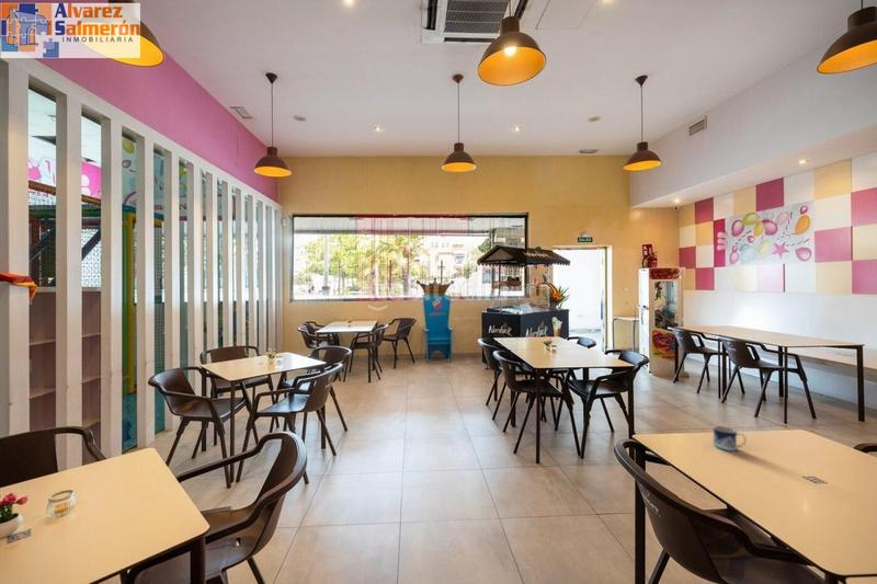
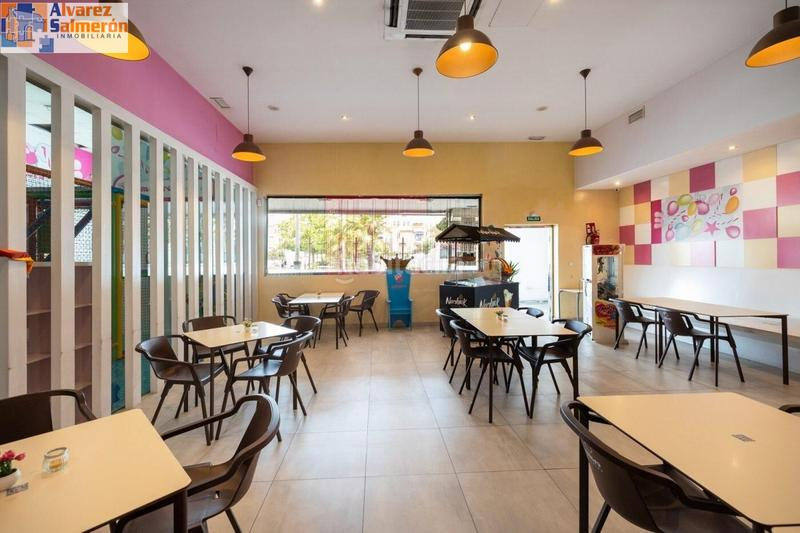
- mug (729, 438)
